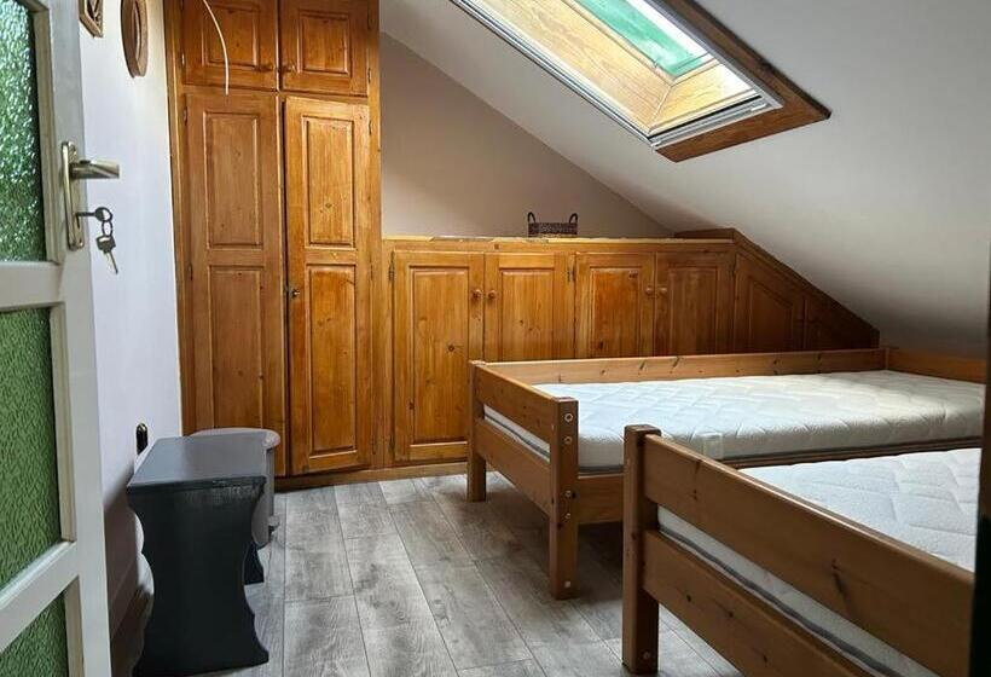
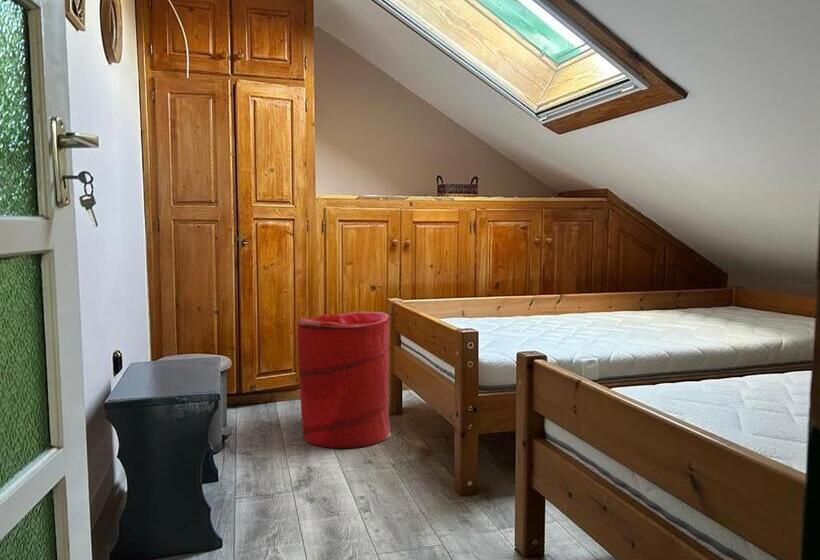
+ laundry hamper (344, 373)
